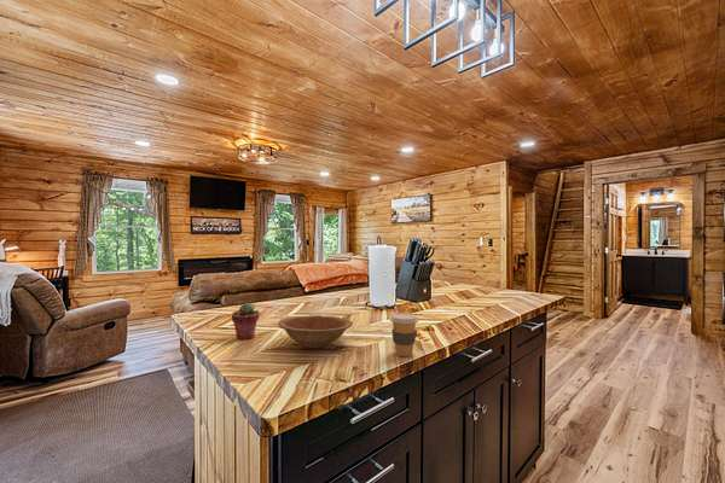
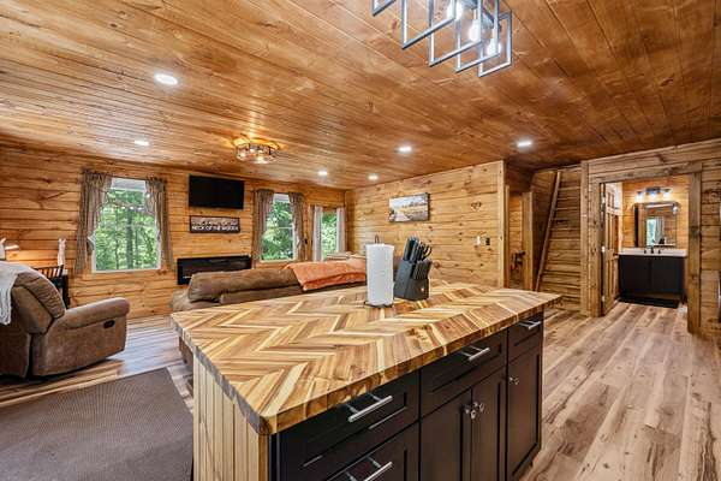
- bowl (315, 331)
- potted succulent (245, 319)
- coffee cup (404, 334)
